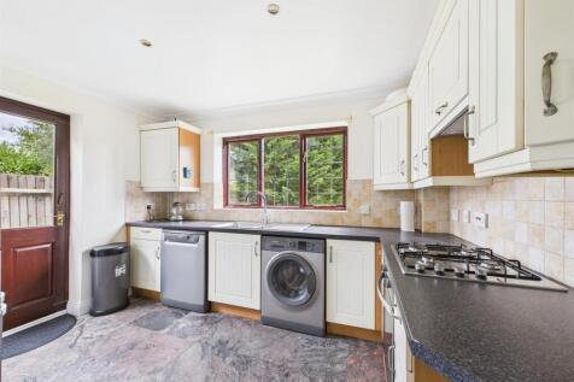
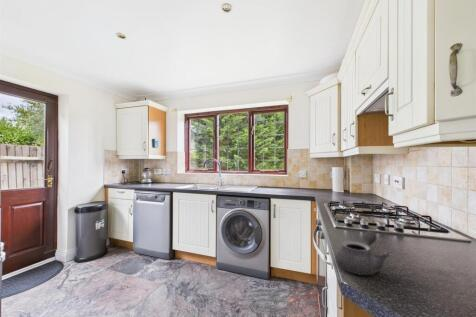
+ teapot (363, 251)
